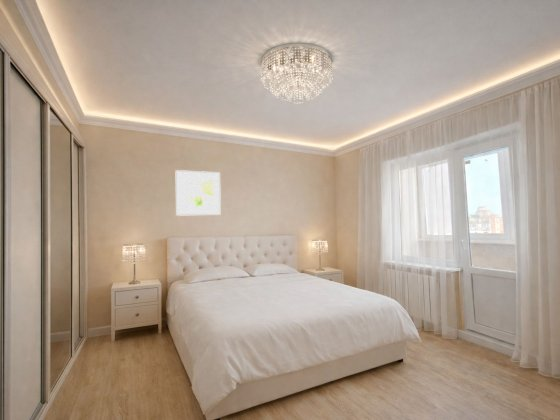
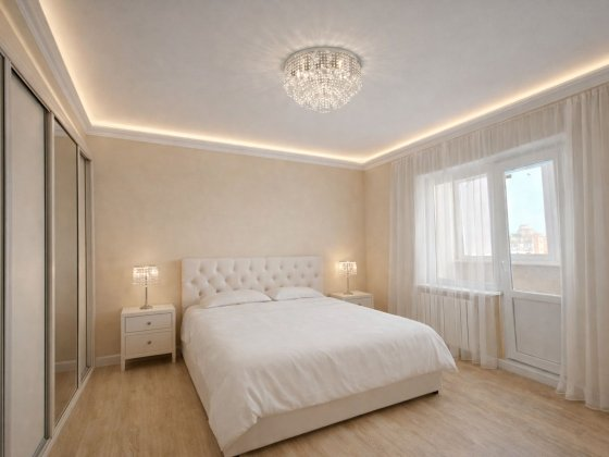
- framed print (198, 193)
